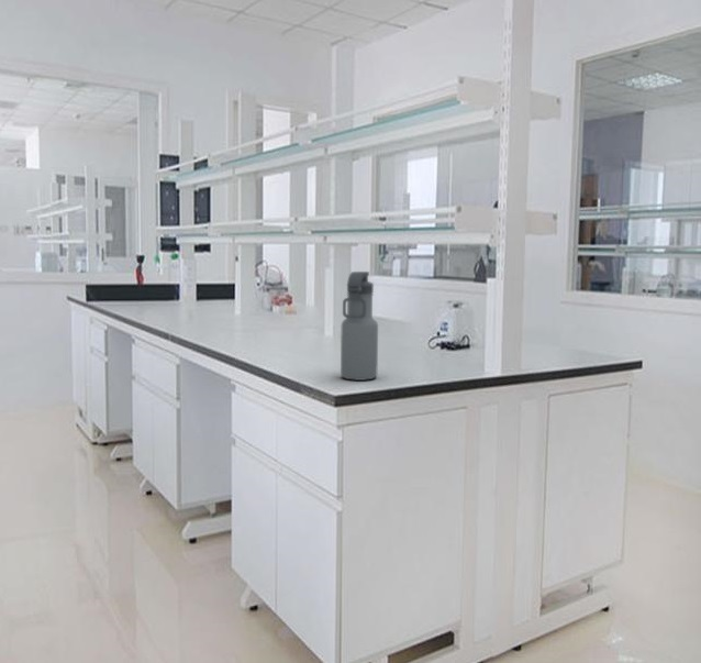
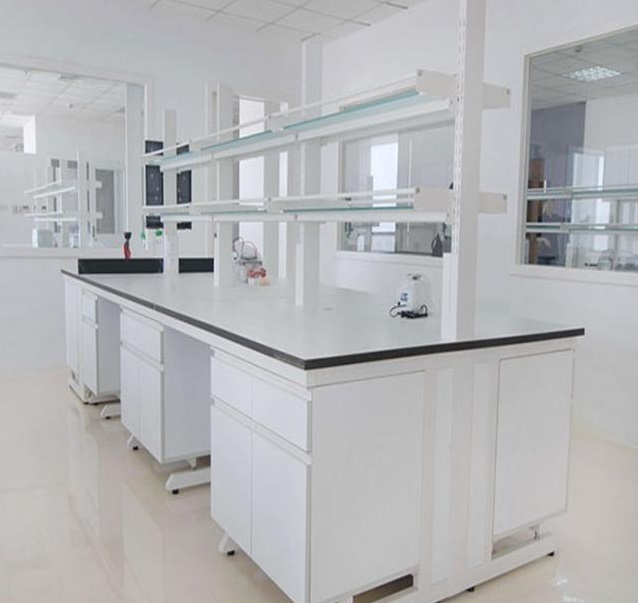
- water bottle (359, 324)
